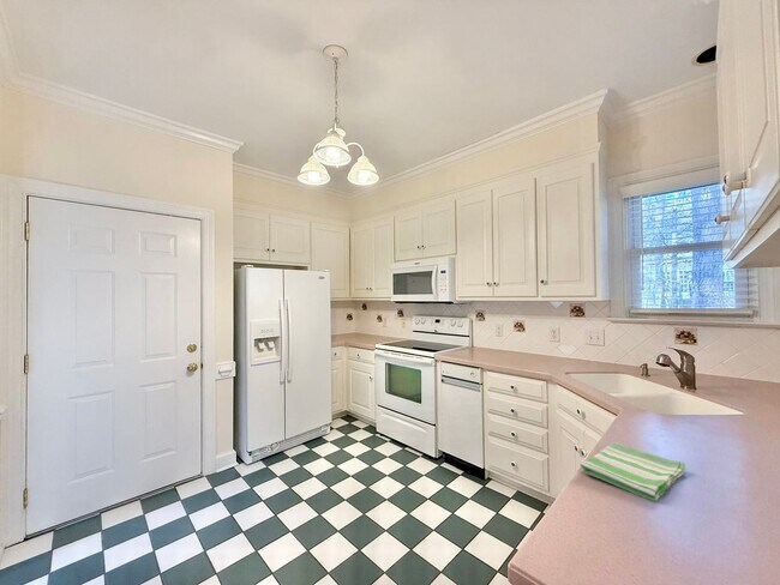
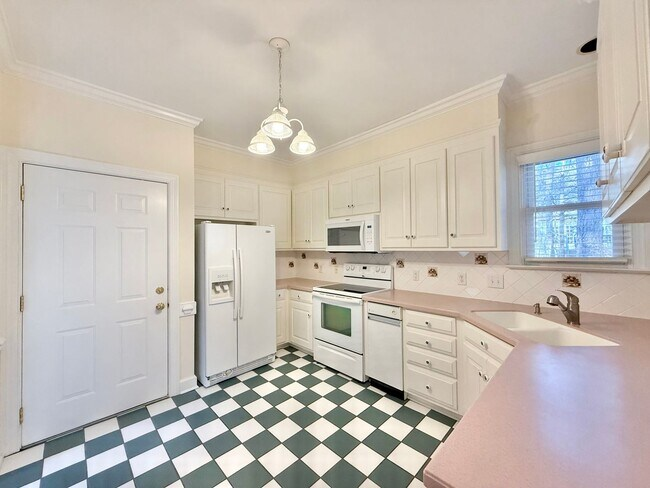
- dish towel (631, 466)
